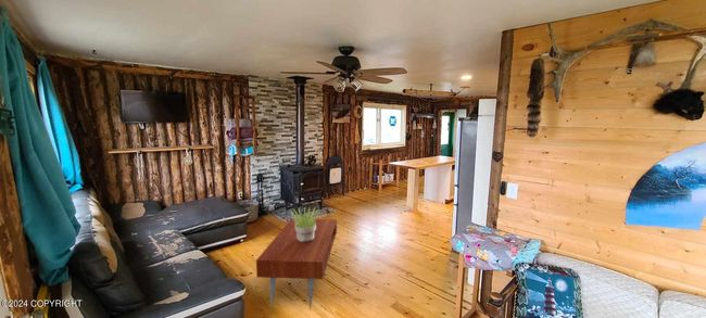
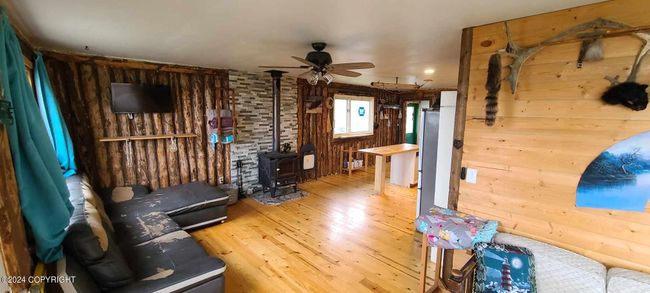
- coffee table (304, 256)
- potted plant (304, 225)
